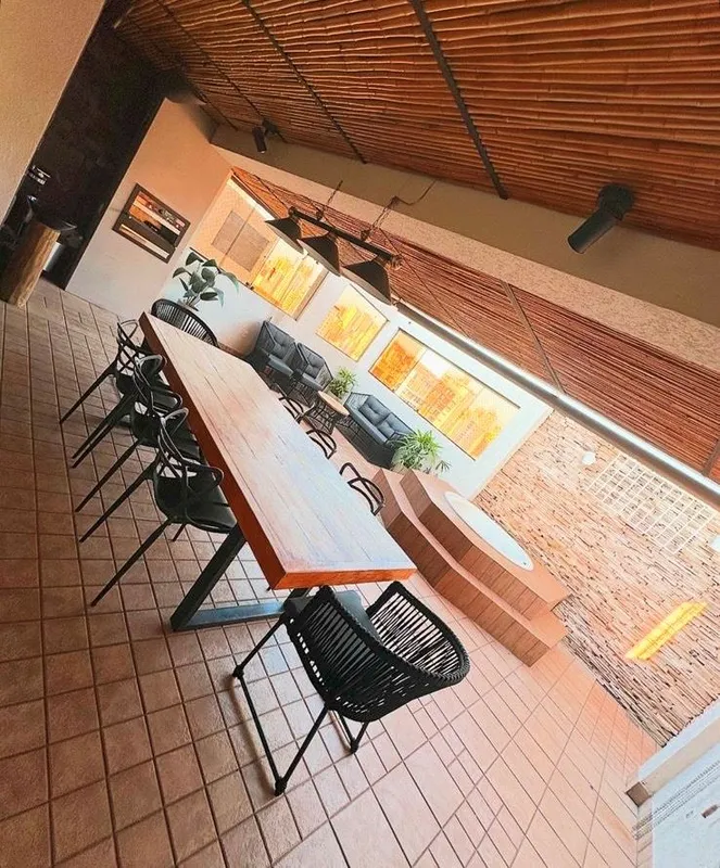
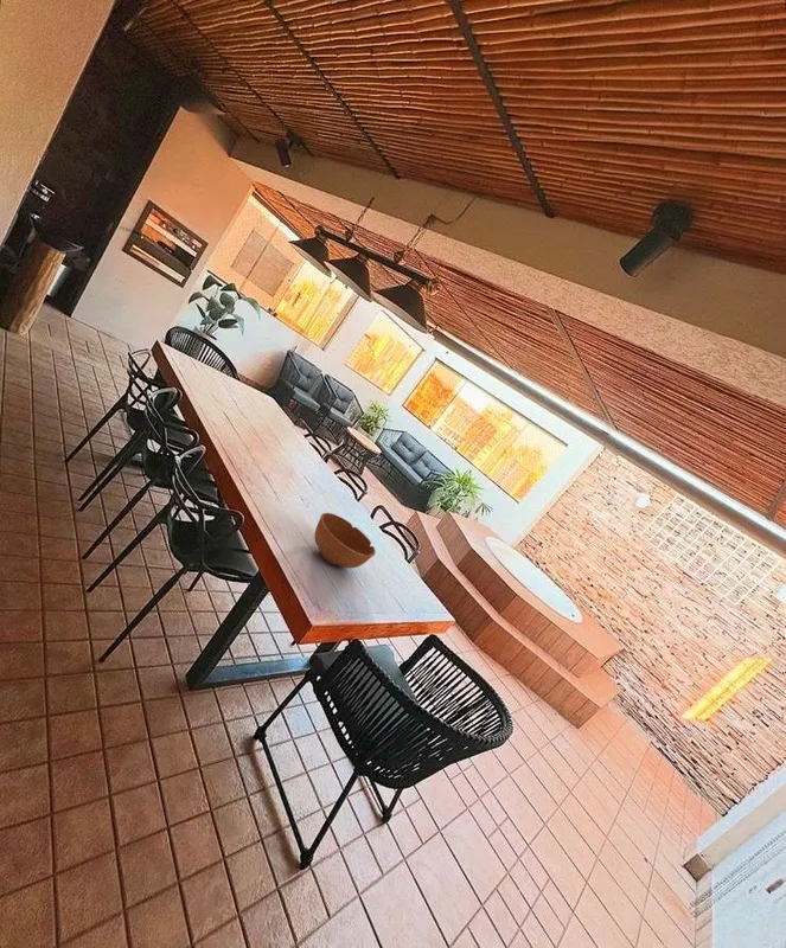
+ bowl (339, 544)
